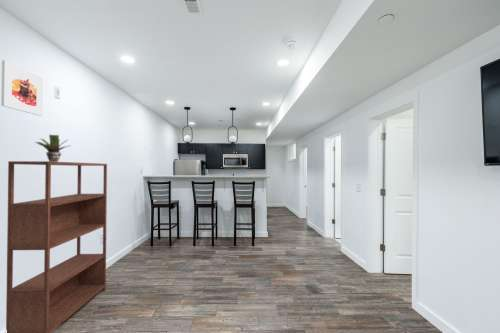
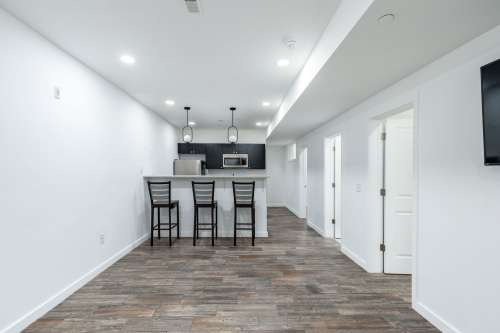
- potted plant (54, 148)
- bookshelf (65, 236)
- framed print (24, 90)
